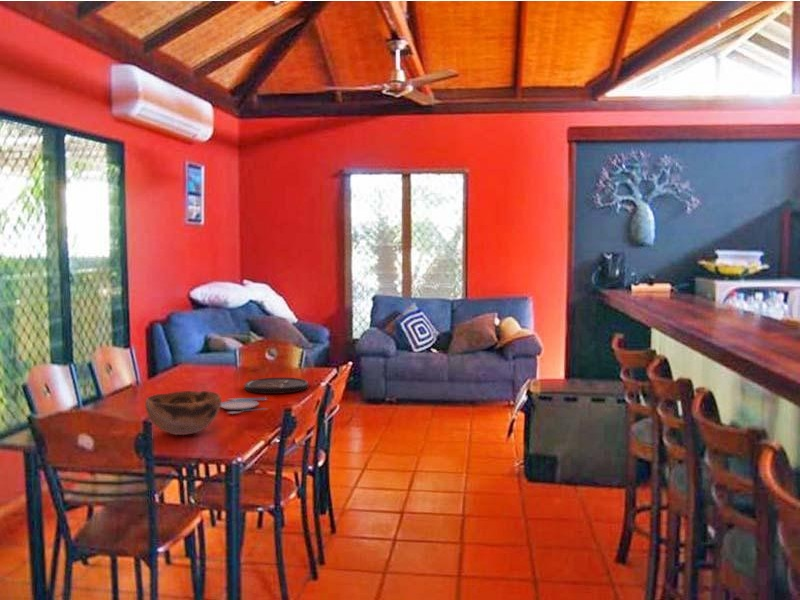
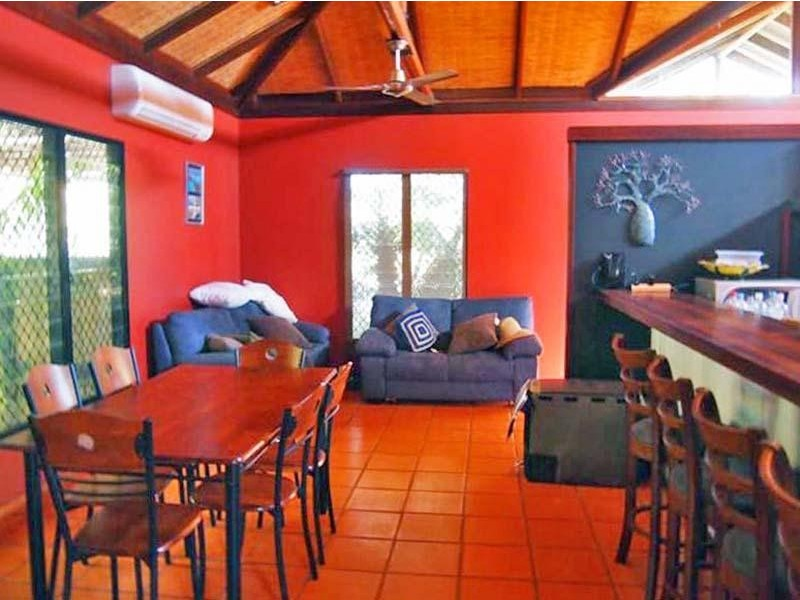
- plate (244, 404)
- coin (276, 385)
- decorative bowl (184, 414)
